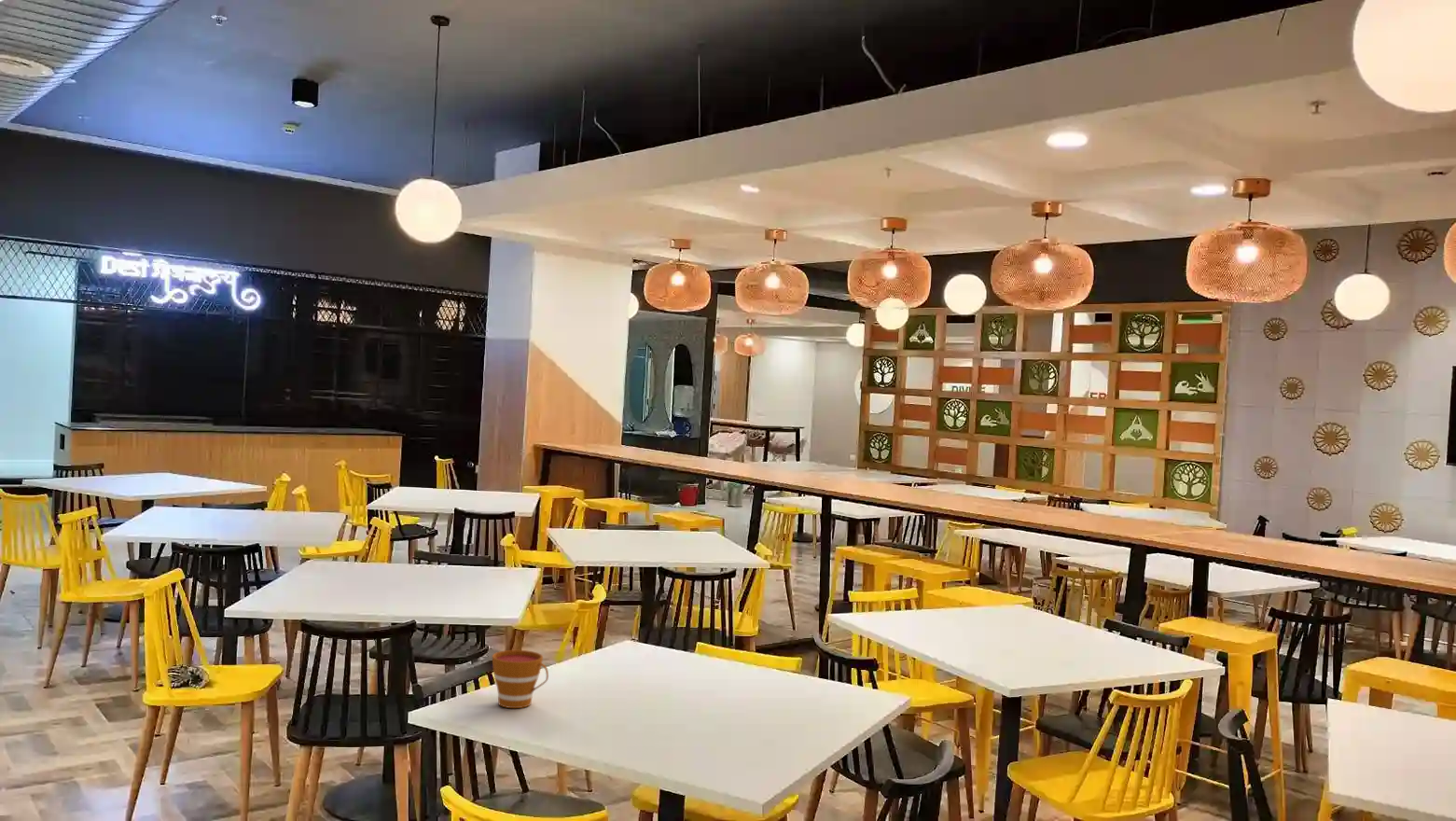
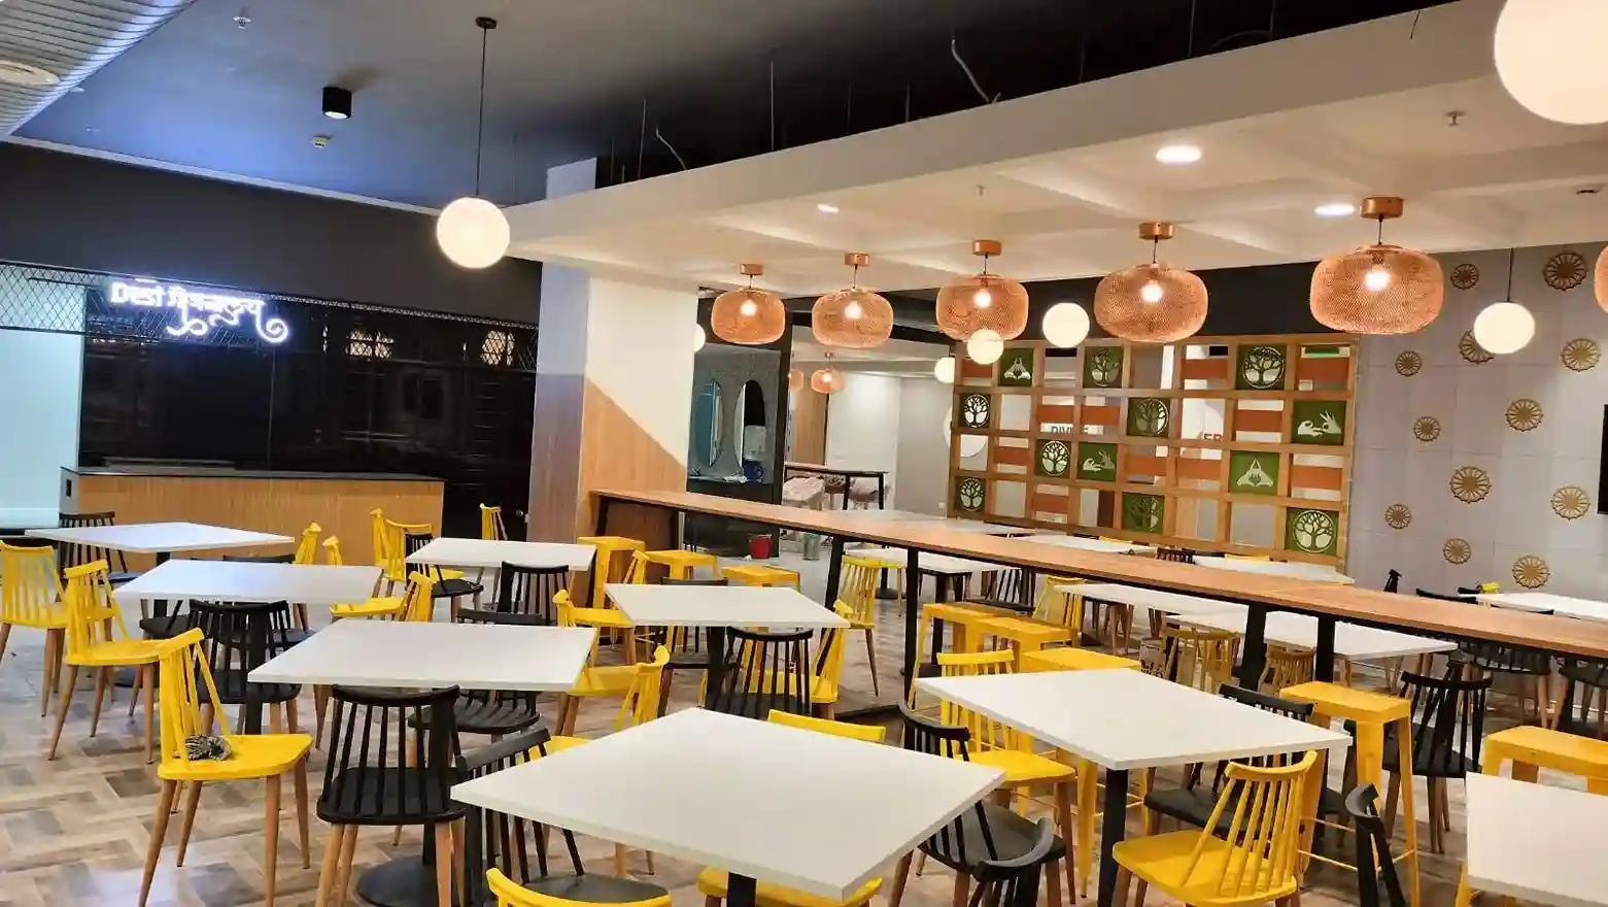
- cup (520, 680)
